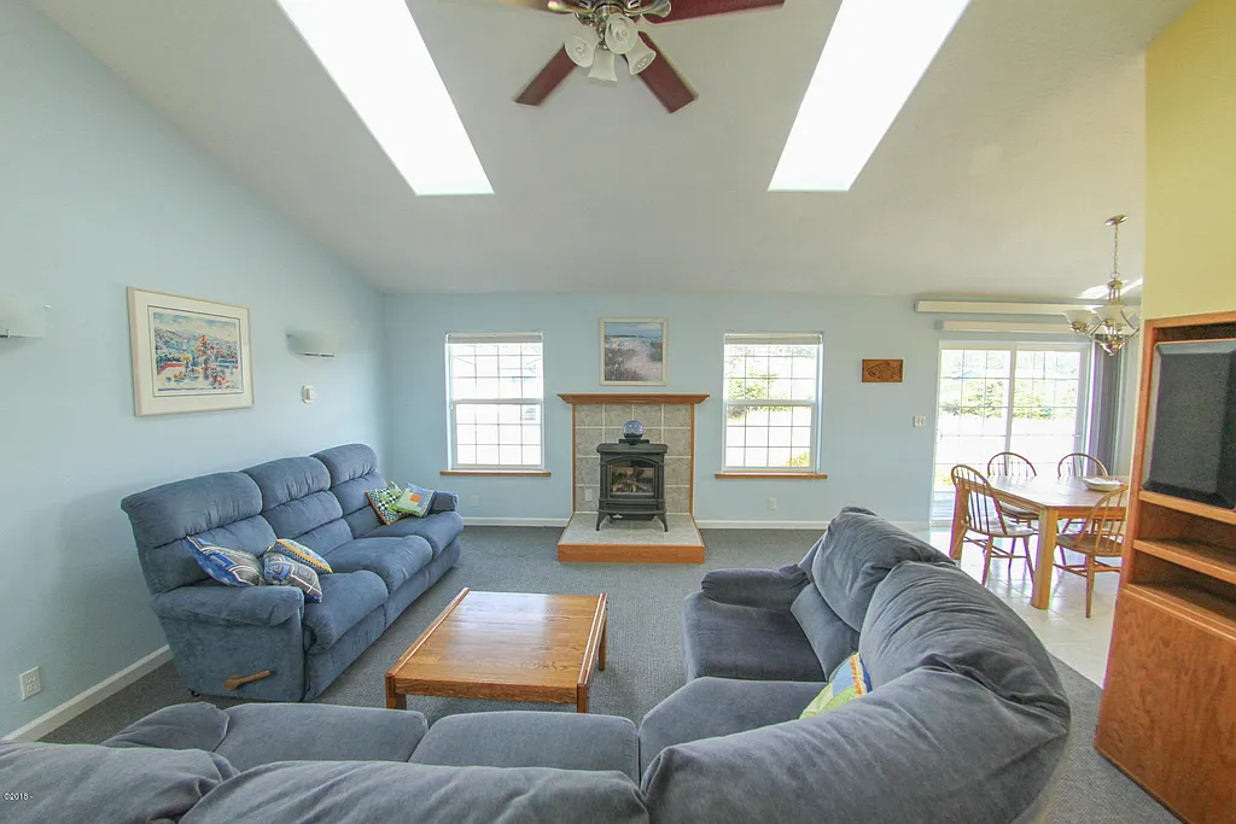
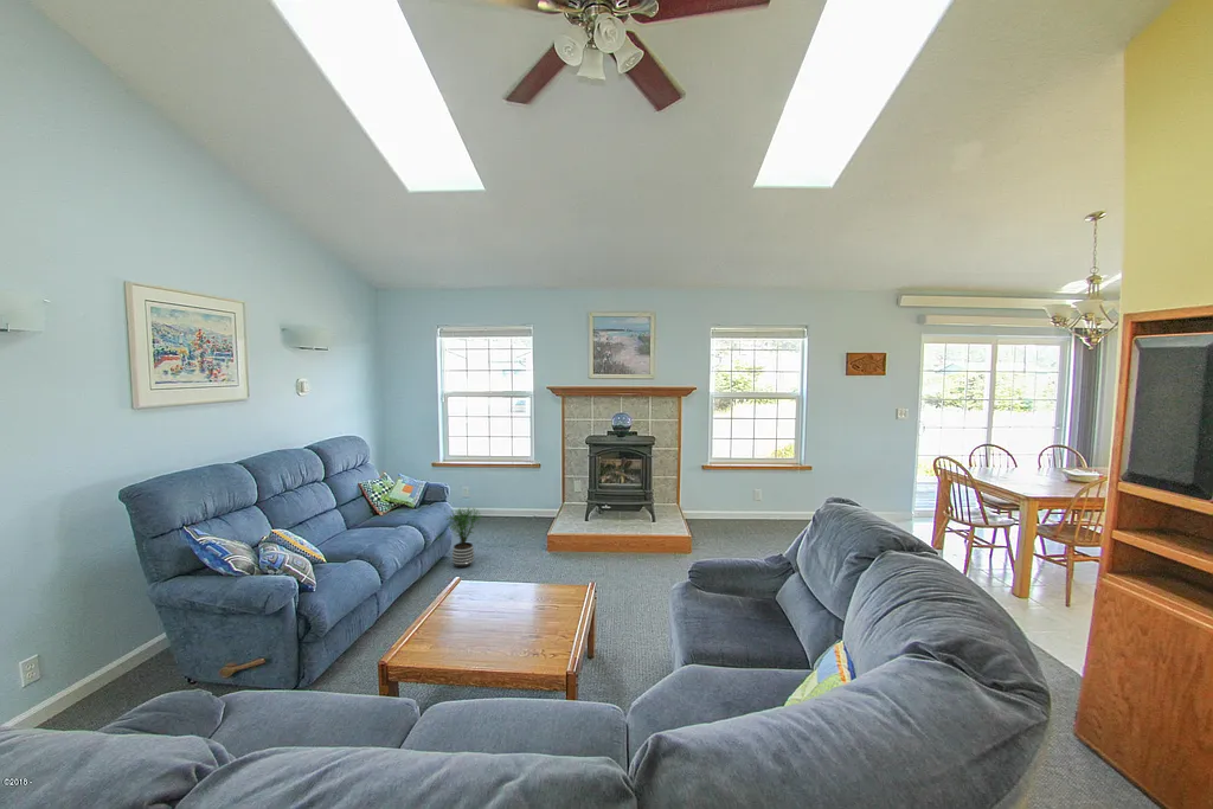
+ potted plant (463, 537)
